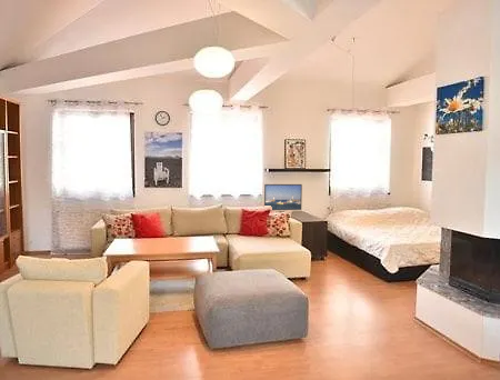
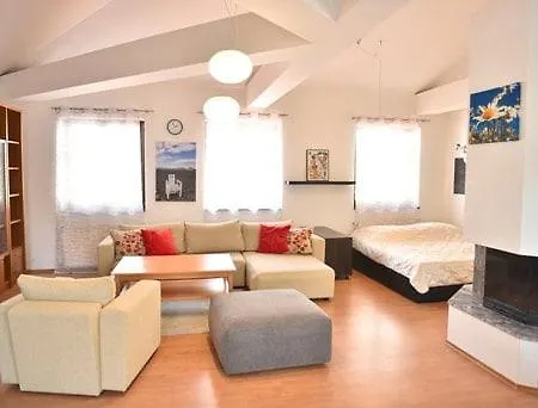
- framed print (282, 197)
